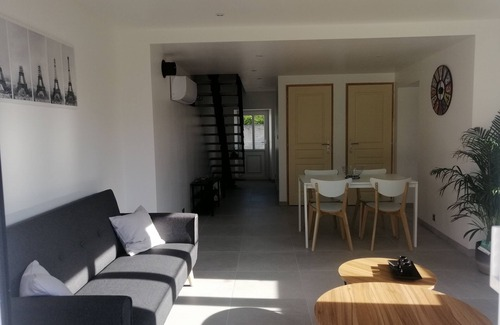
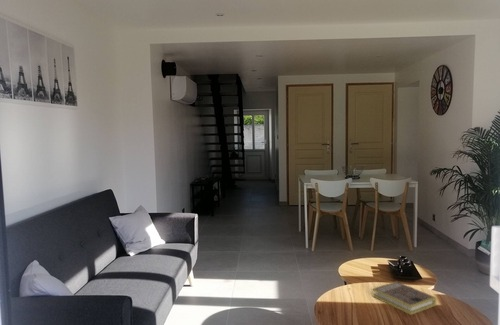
+ book (403, 296)
